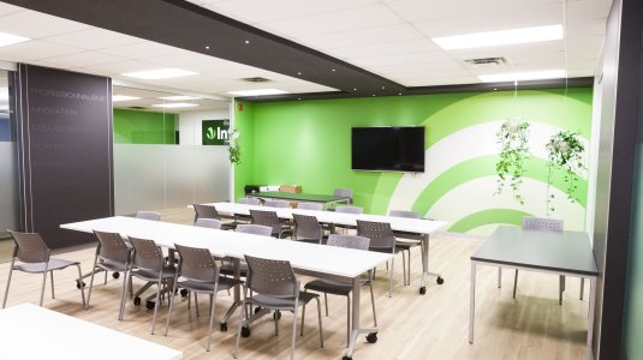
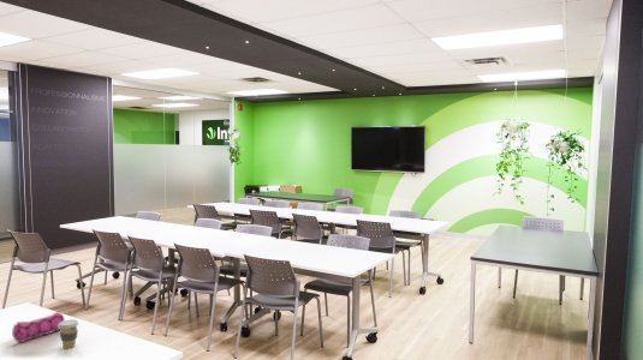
+ coffee cup (69, 334)
+ pencil case (40, 325)
